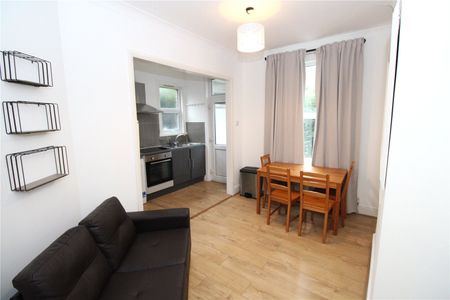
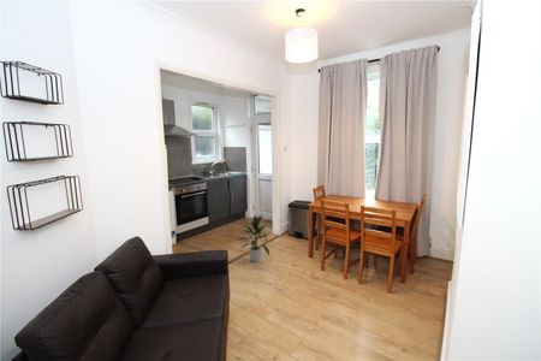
+ indoor plant (255, 238)
